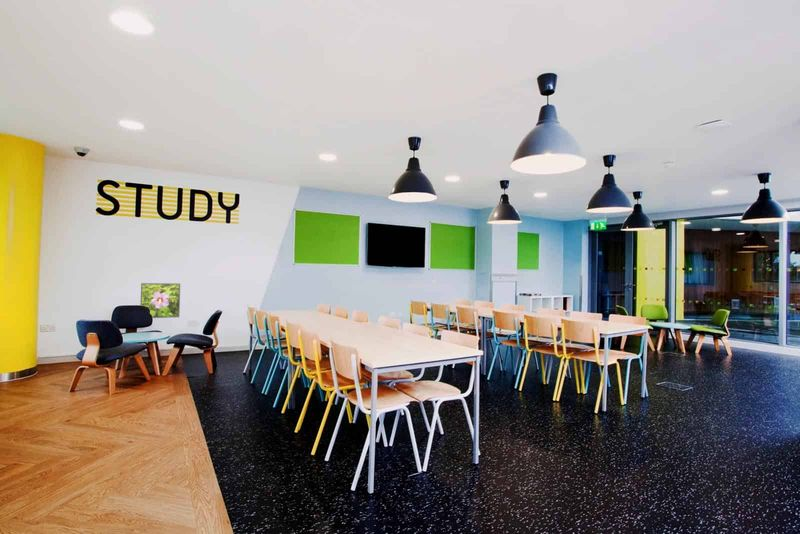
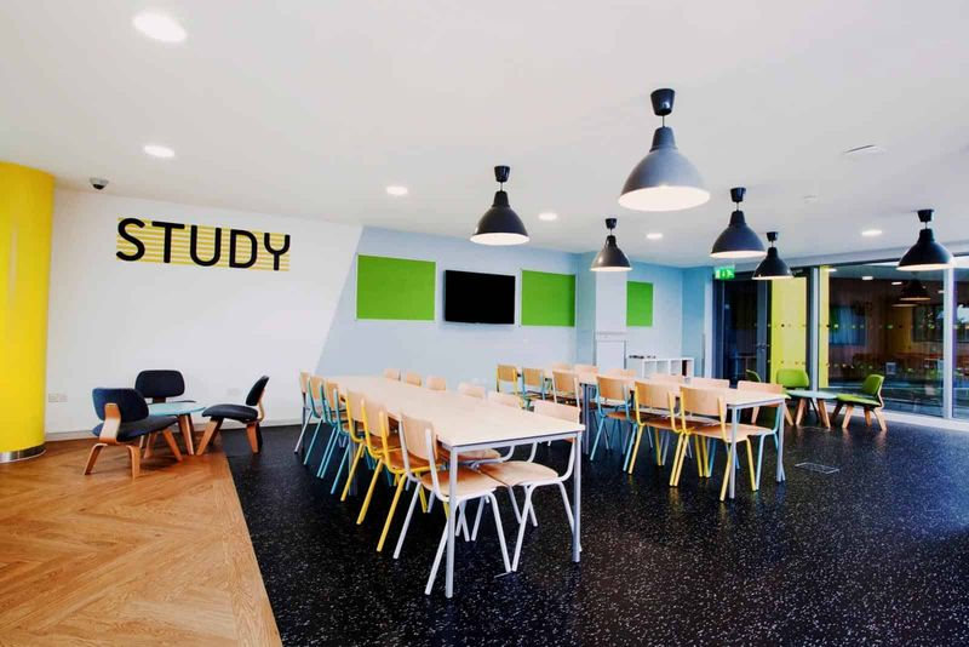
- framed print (160, 300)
